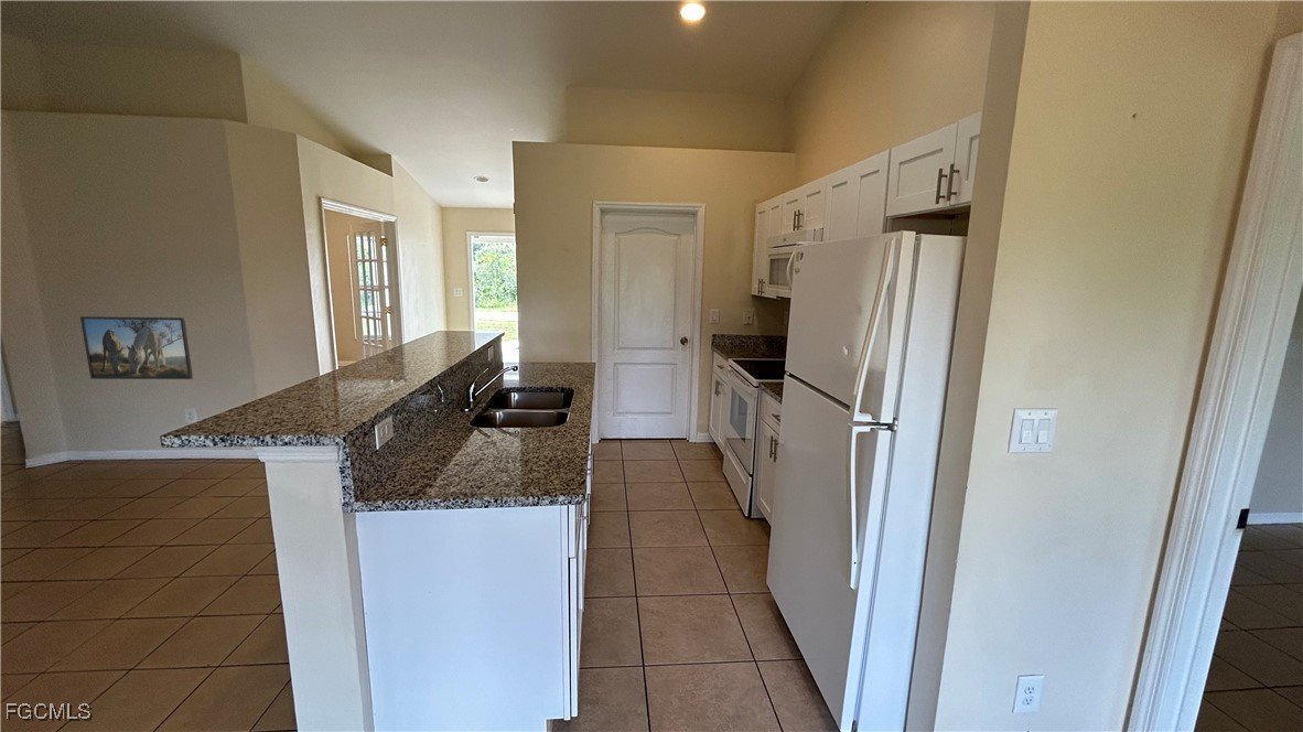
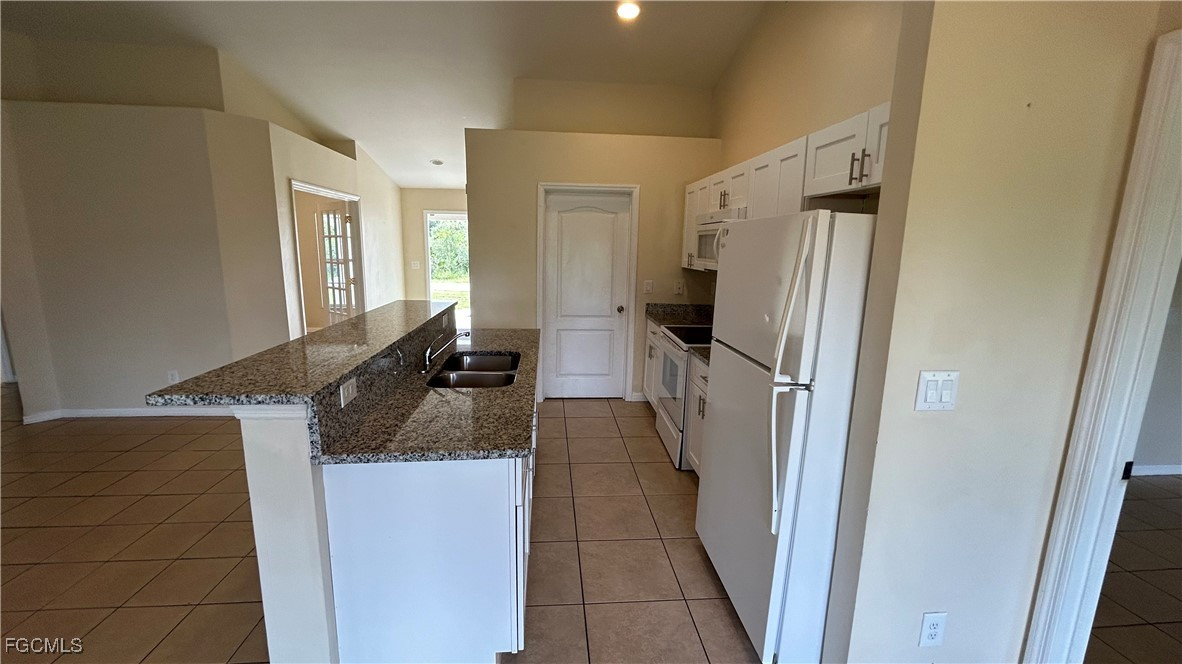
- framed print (137, 347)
